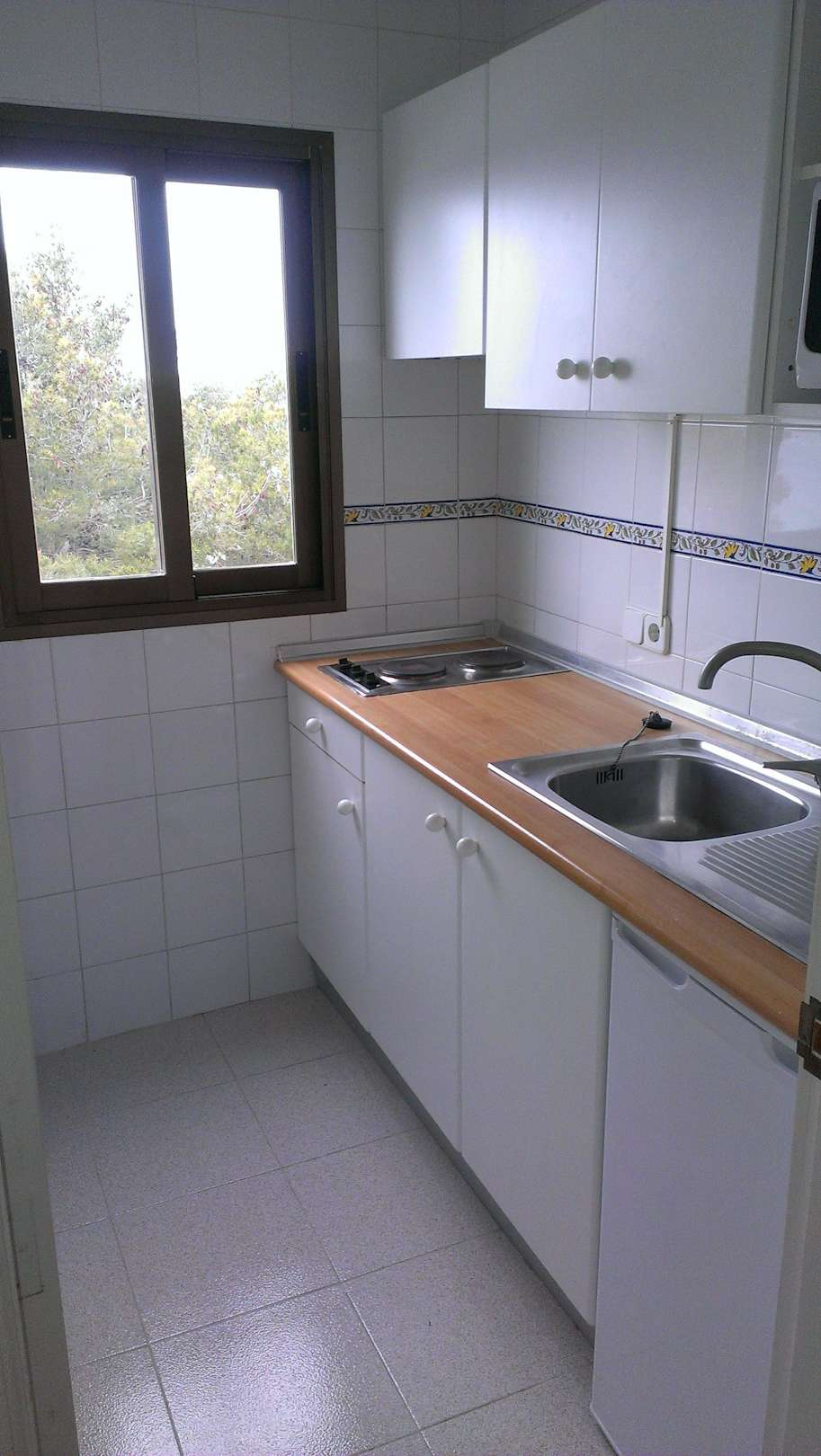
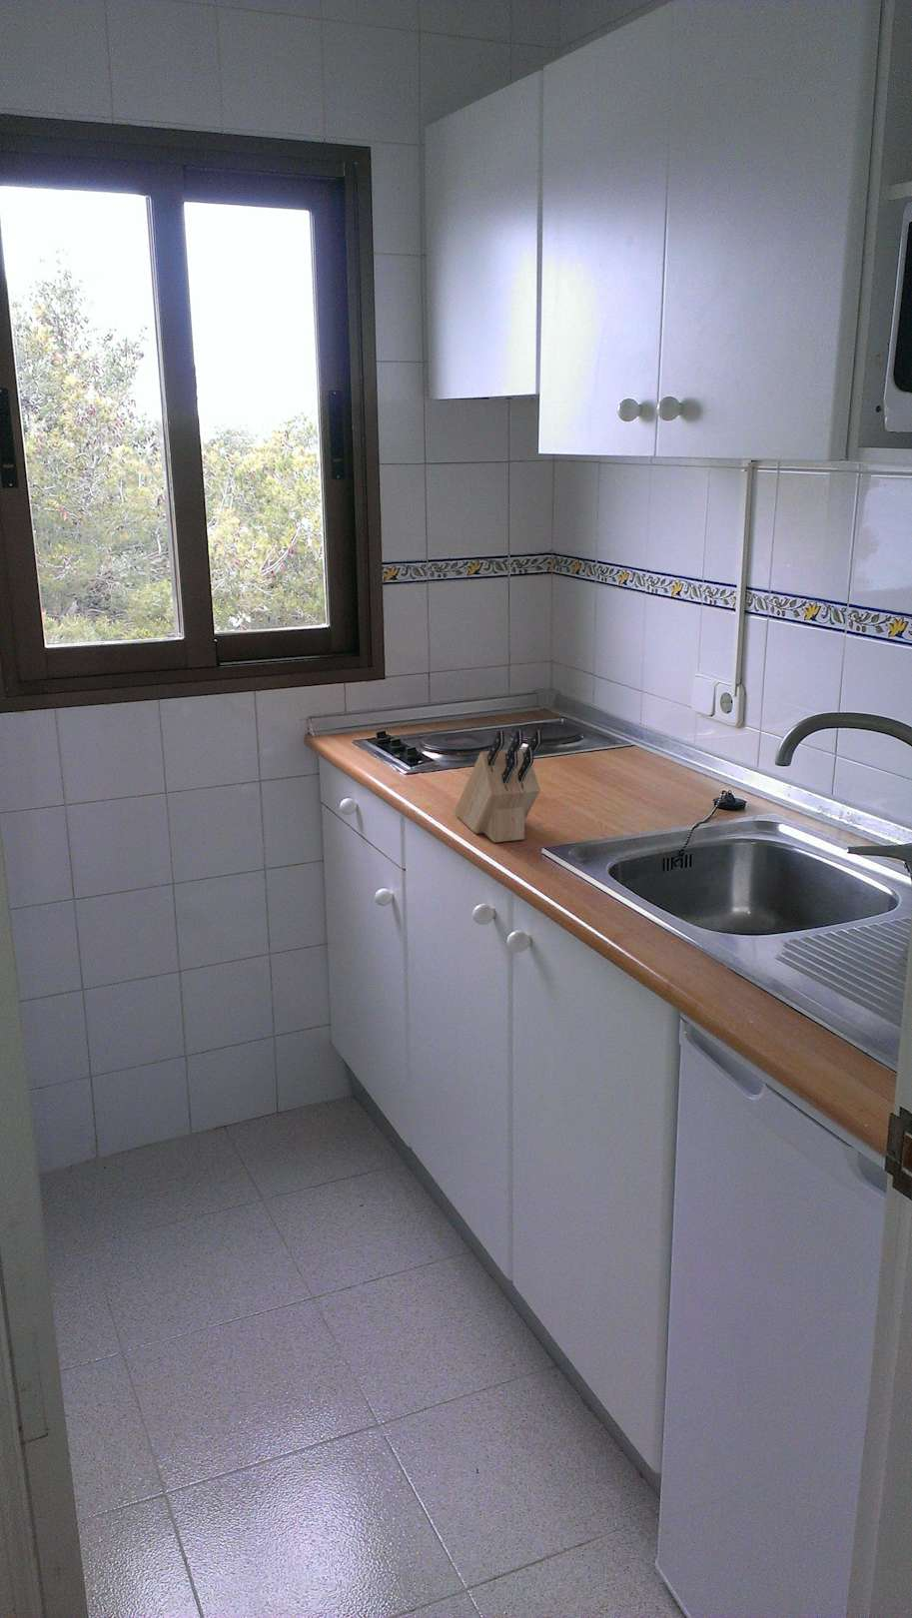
+ knife block (499, 775)
